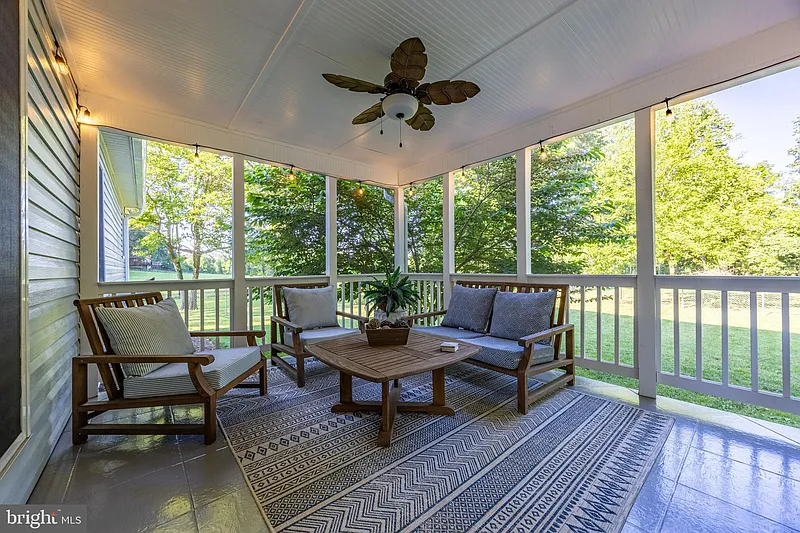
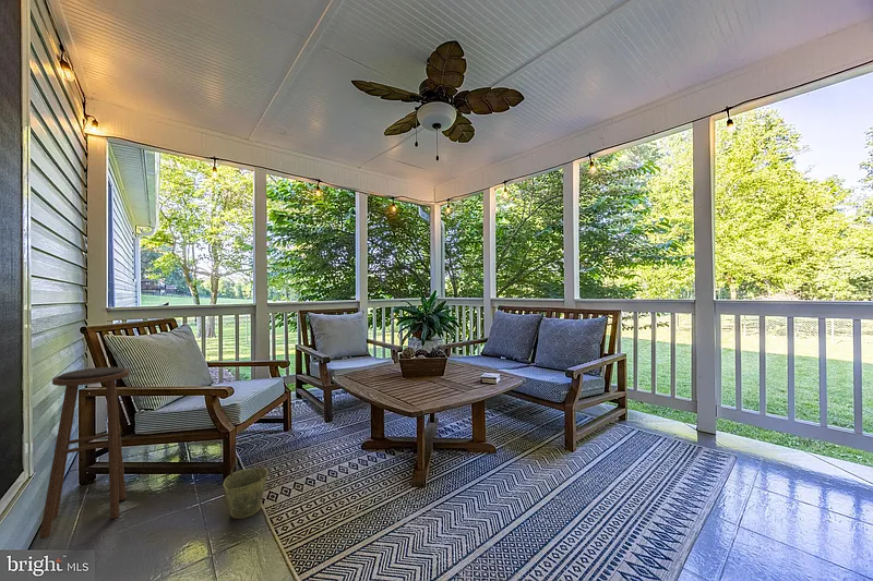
+ bucket (246, 482)
+ stool (89, 445)
